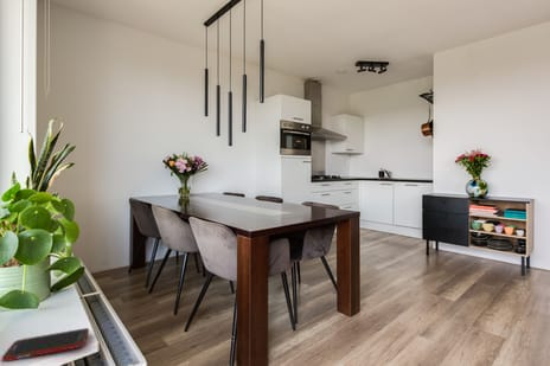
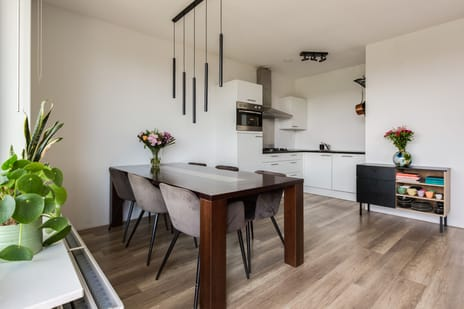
- cell phone (49, 343)
